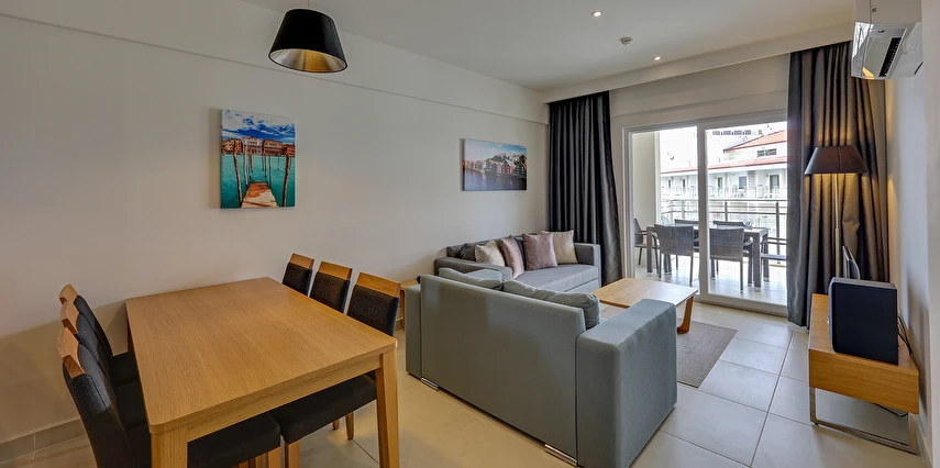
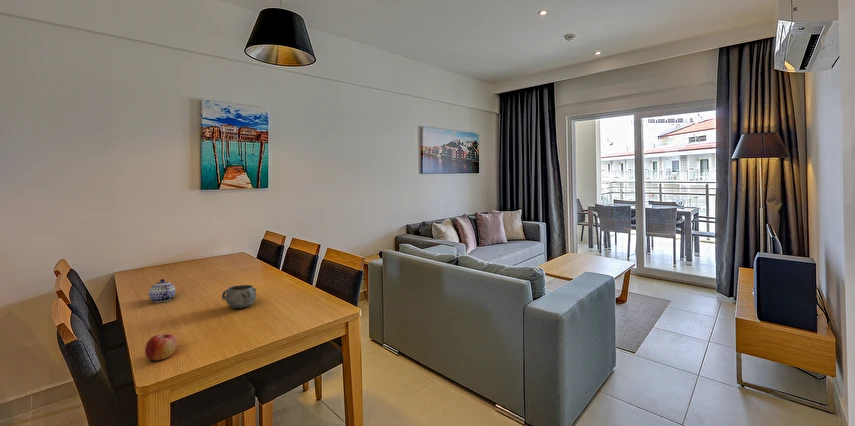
+ teapot (162, 290)
+ apple (161, 346)
+ decorative bowl (243, 296)
